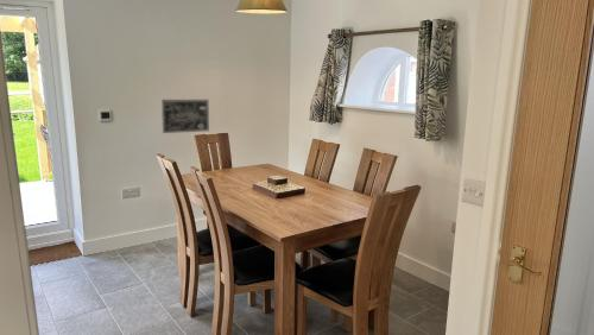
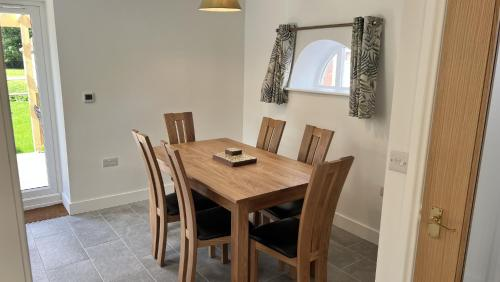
- wall art (185, 115)
